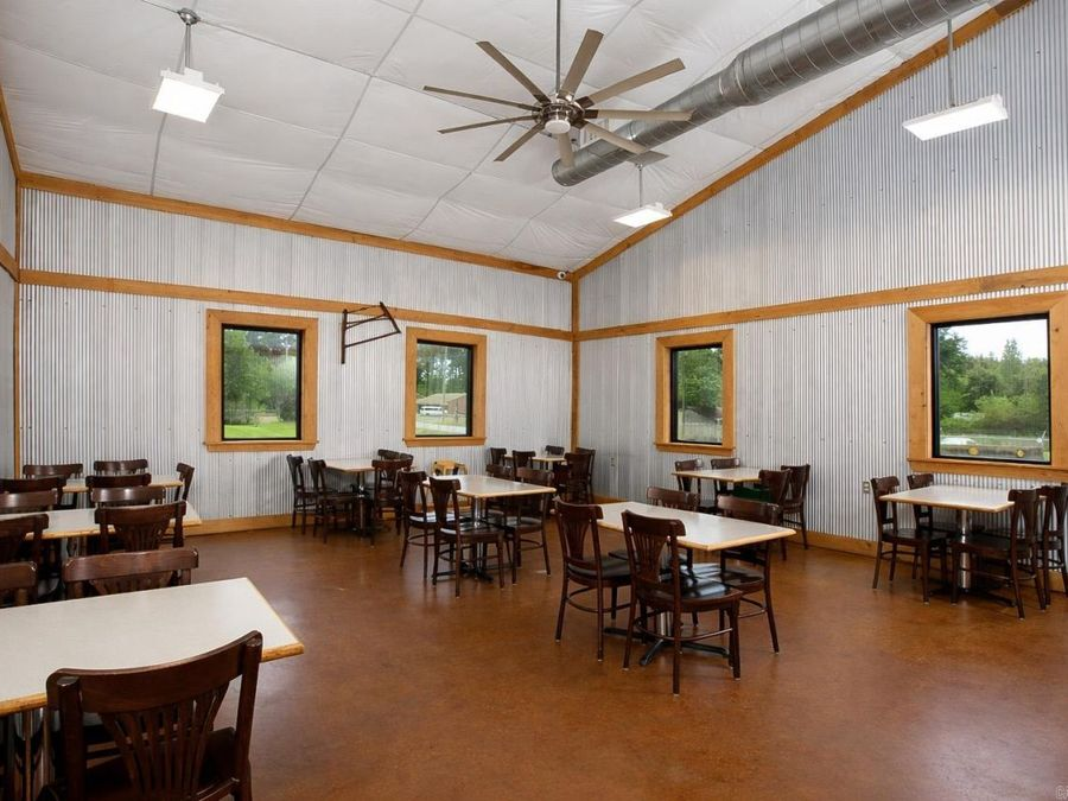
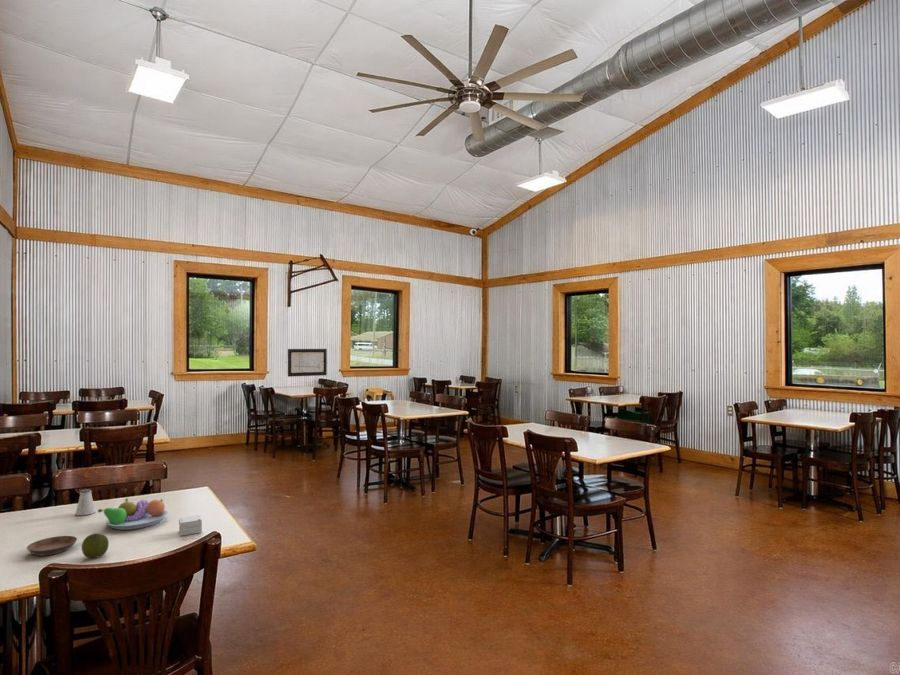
+ fruit bowl (134, 511)
+ saltshaker (85, 501)
+ saucer (52, 546)
+ apple (95, 544)
+ wall art (307, 362)
+ small box (190, 525)
